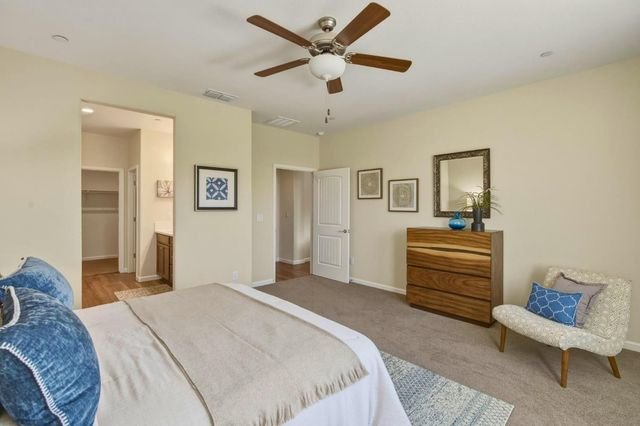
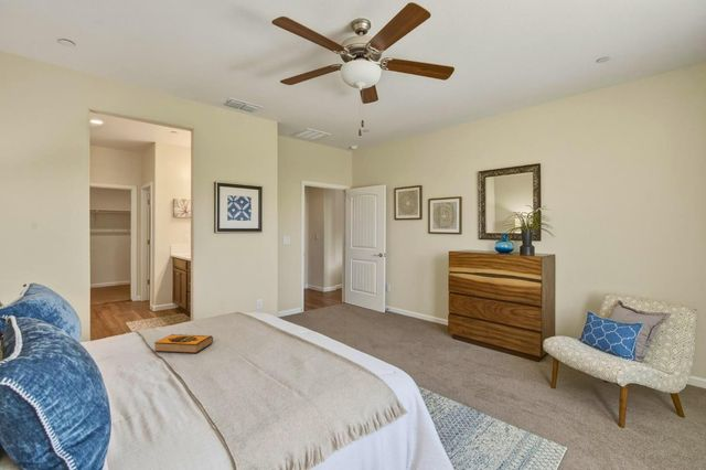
+ hardback book (184, 342)
